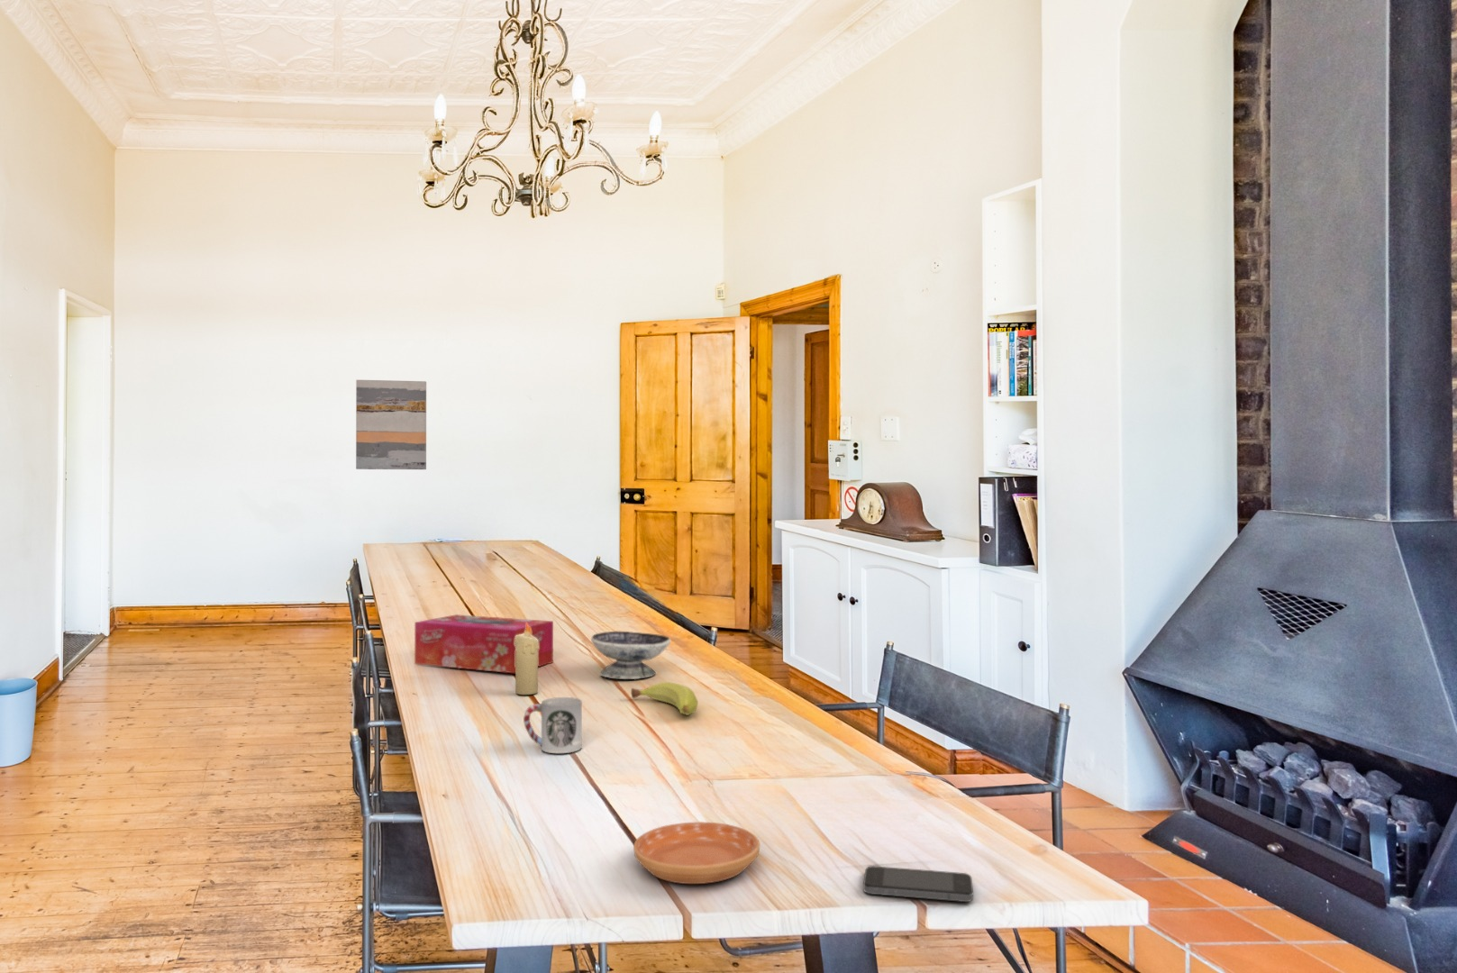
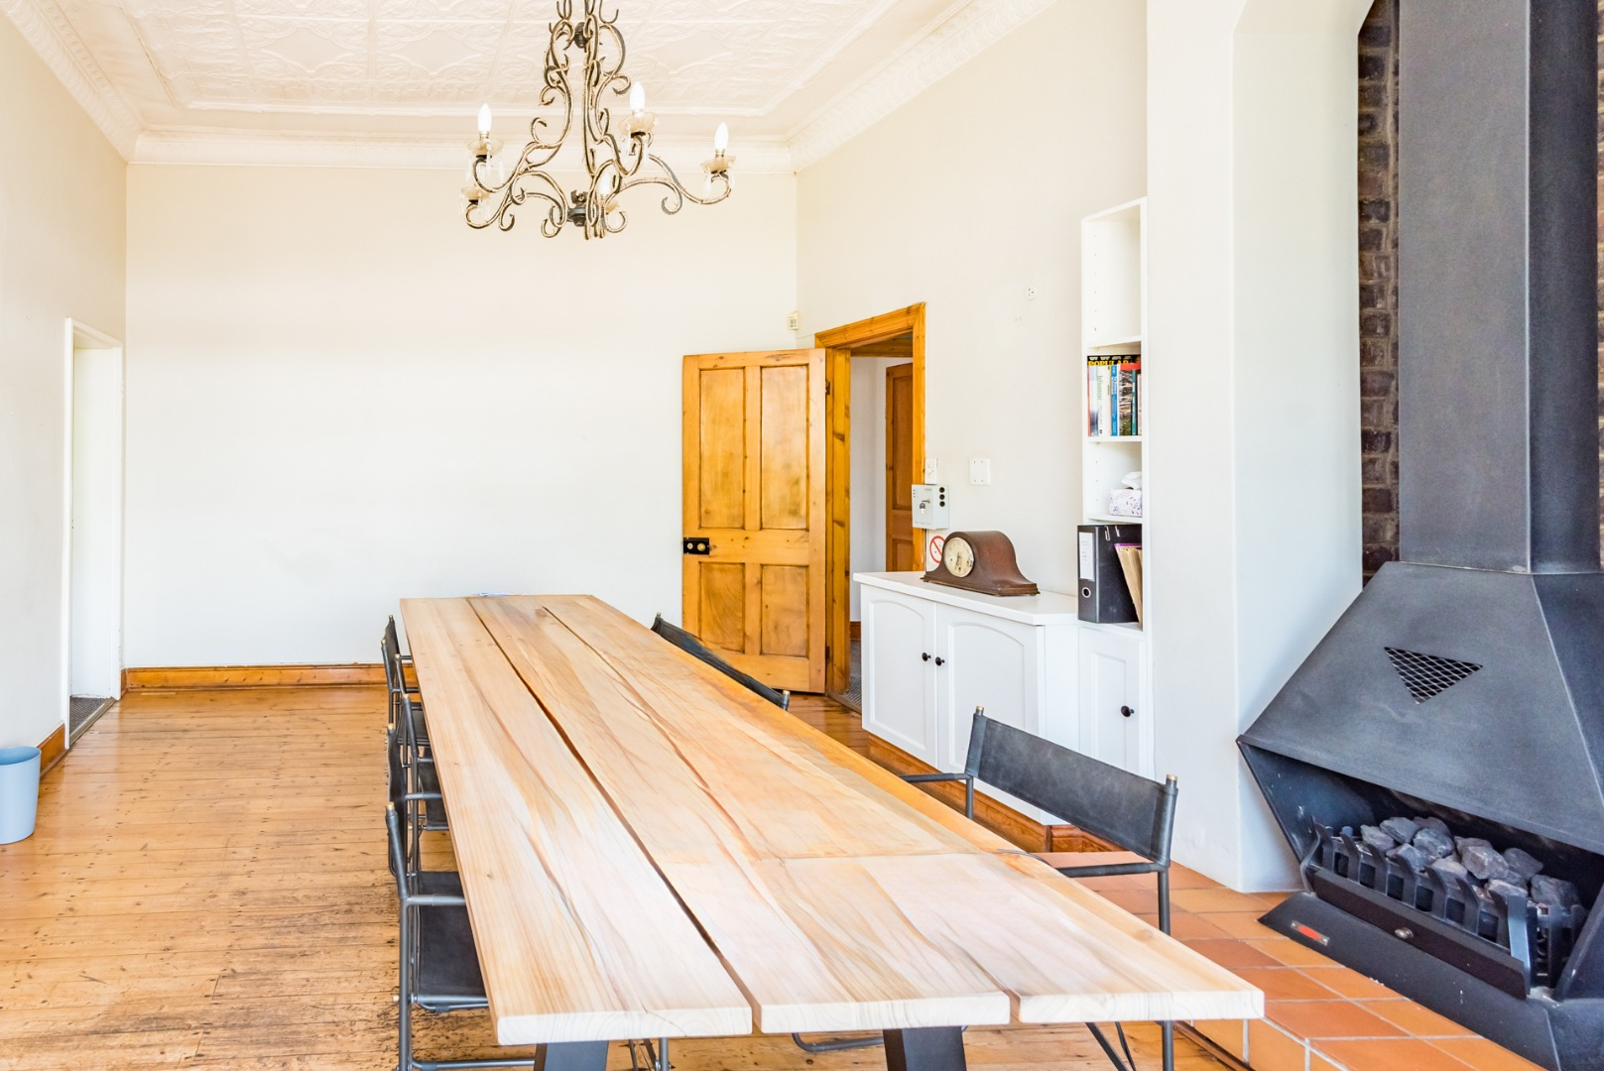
- smartphone (917, 883)
- fruit (666, 697)
- saucer (697, 854)
- bowl (631, 654)
- tissue box (484, 643)
- wall art (391, 425)
- candle (527, 657)
- cup (553, 724)
